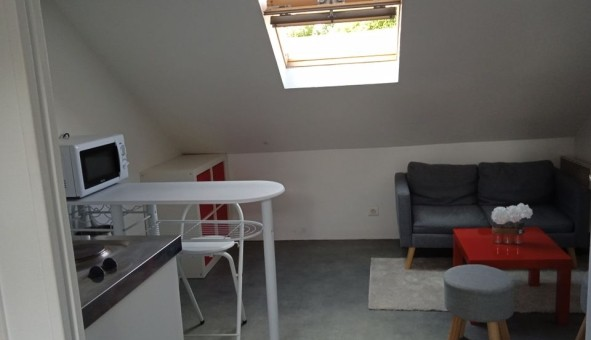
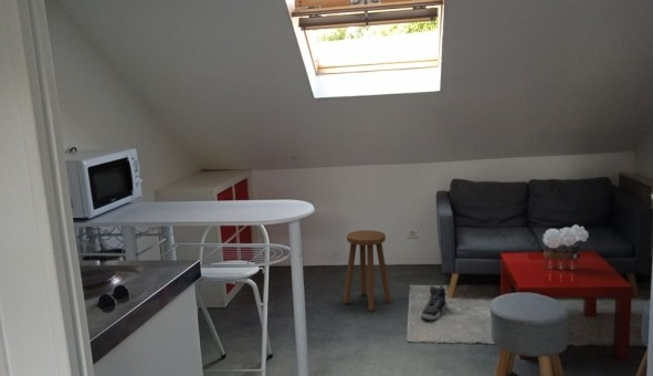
+ sneaker (433, 301)
+ stool (365, 269)
